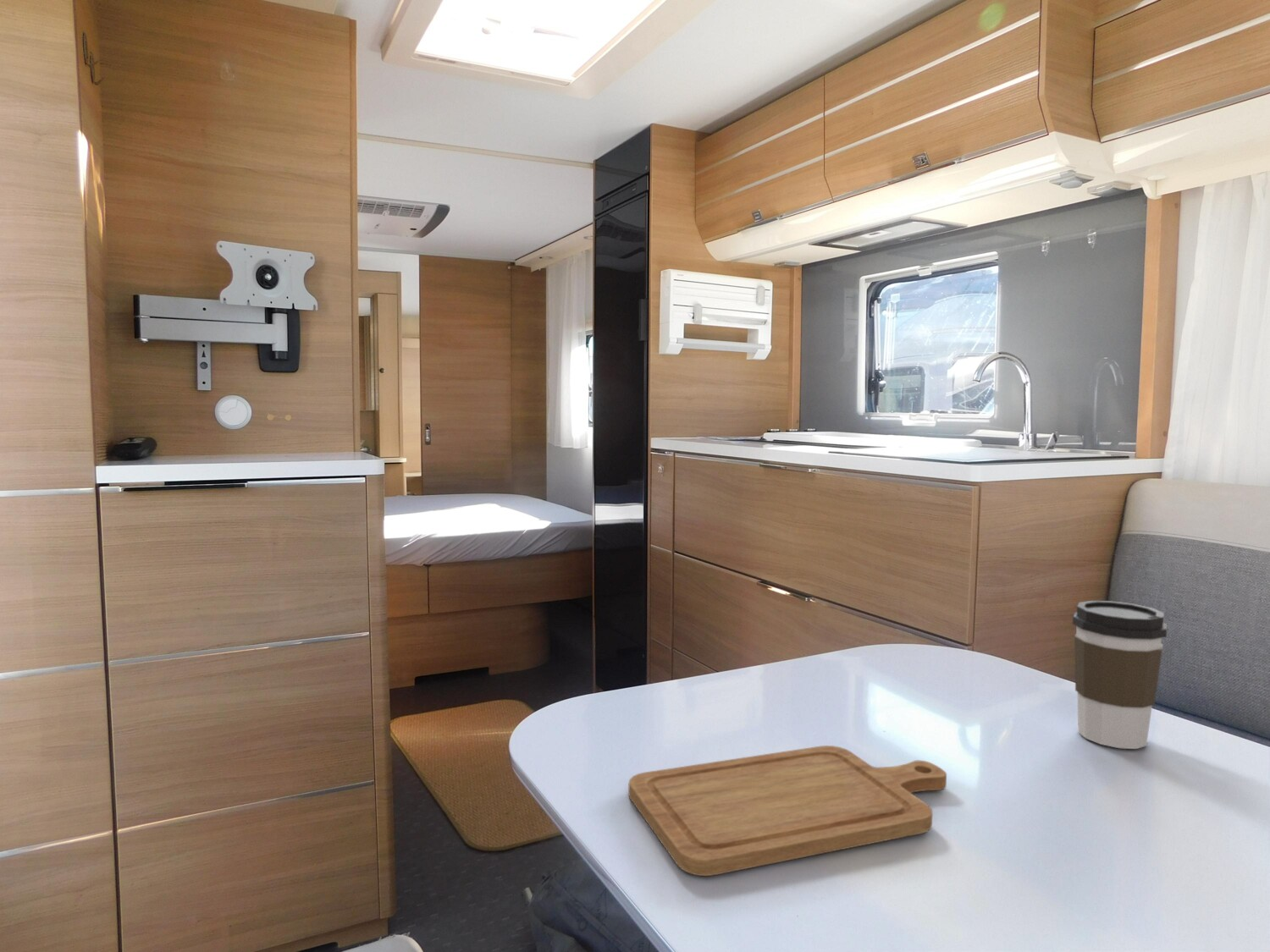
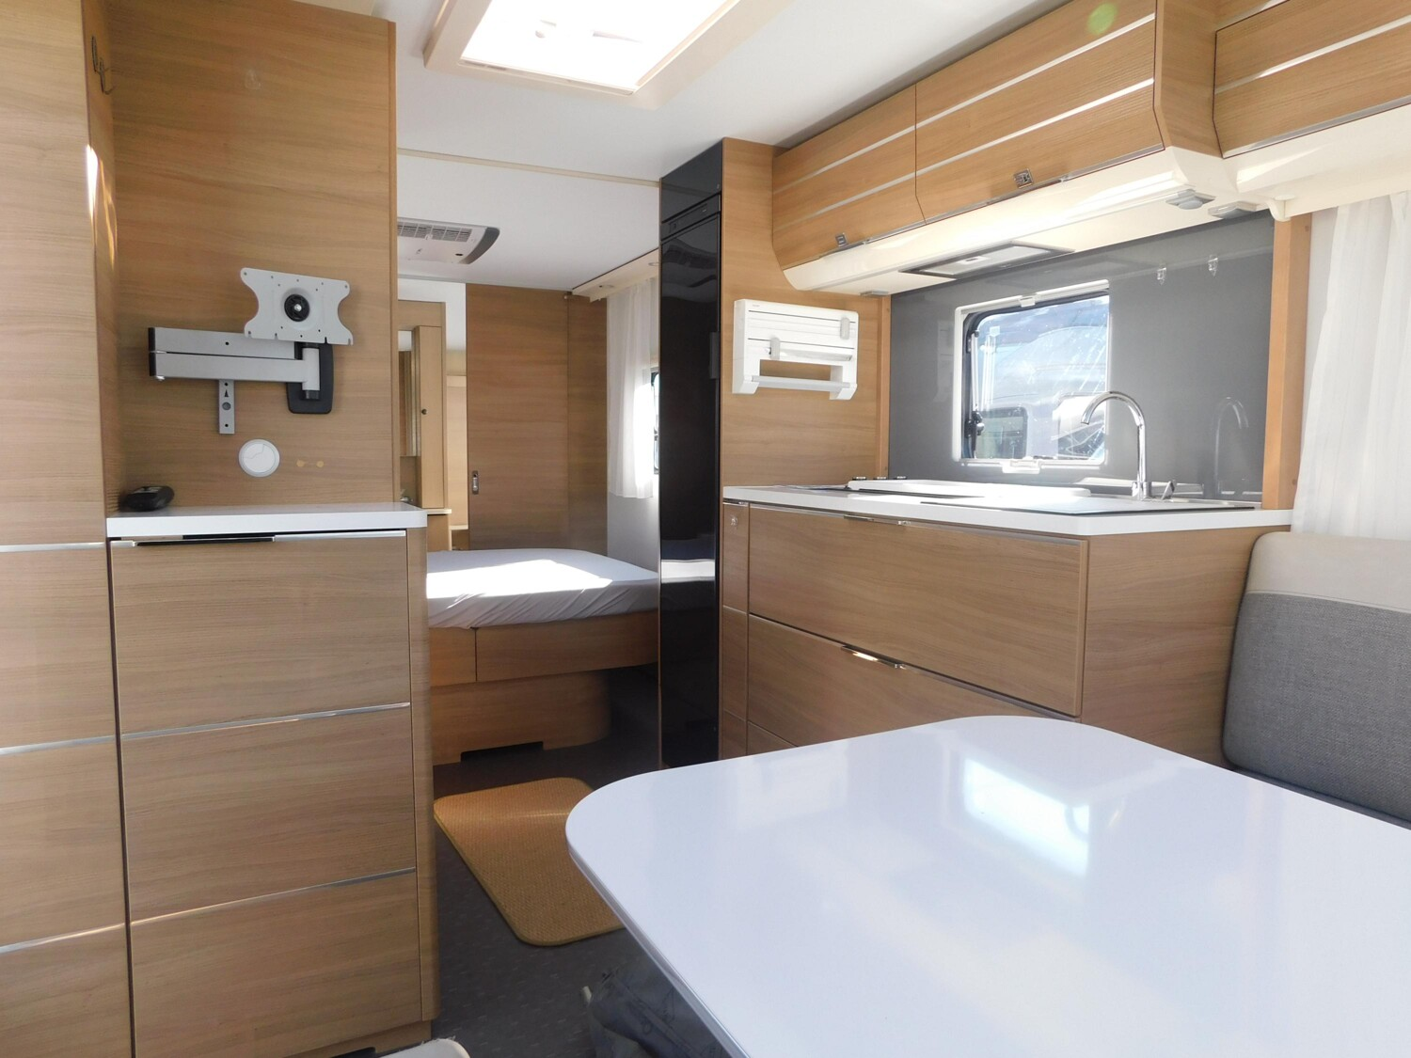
- coffee cup (1116, 673)
- chopping board (804, 795)
